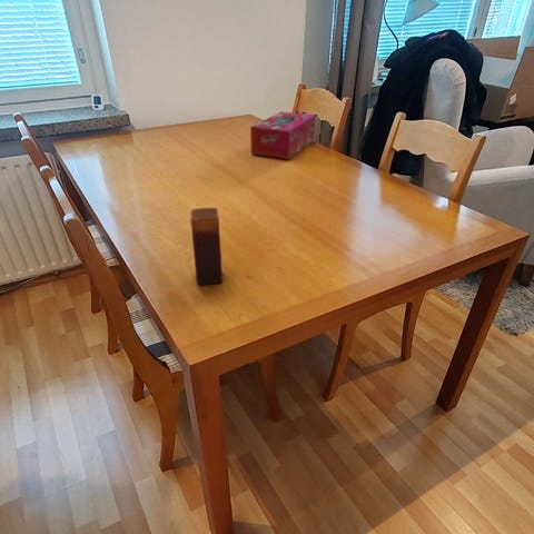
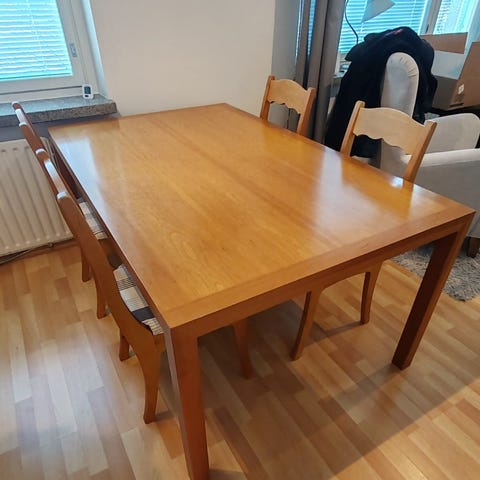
- candle (206, 246)
- tissue box (284, 134)
